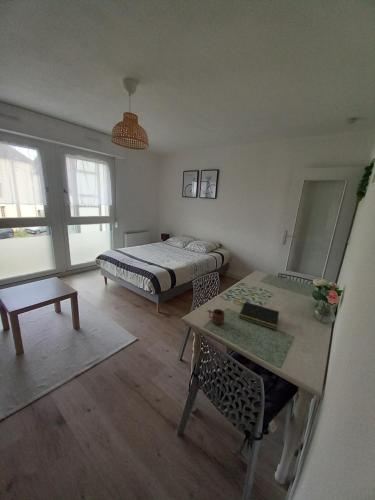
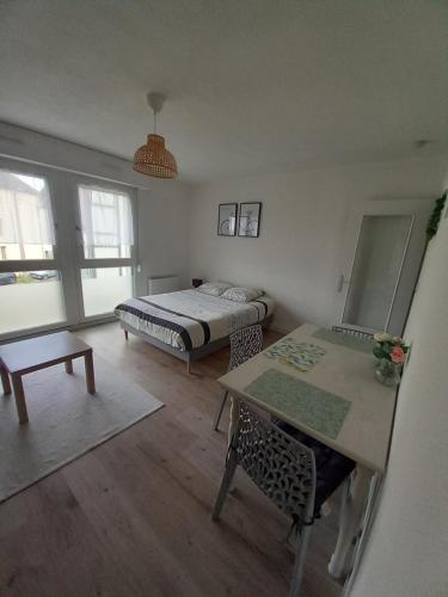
- mug (215, 315)
- notepad (259, 314)
